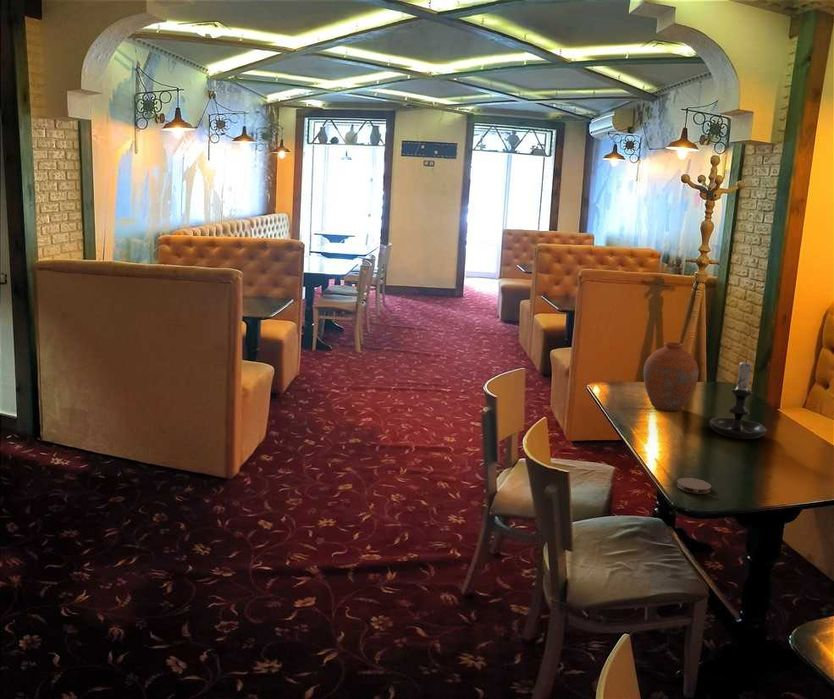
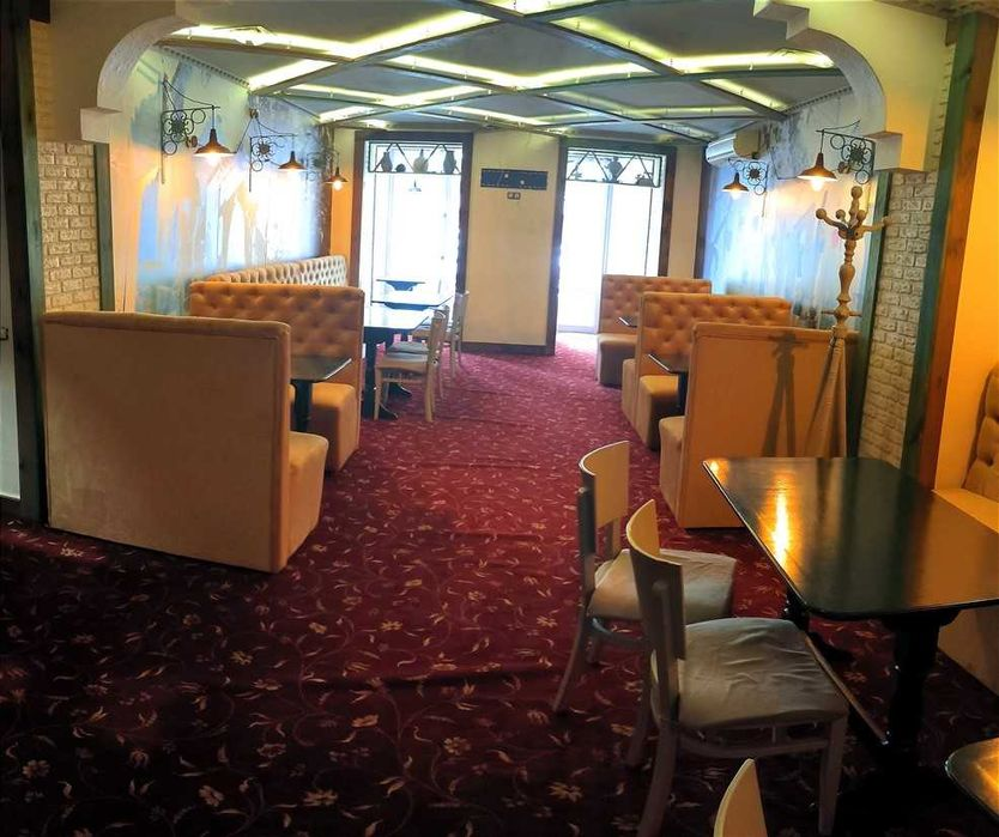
- candle holder (742, 396)
- coaster (693, 485)
- vase (670, 376)
